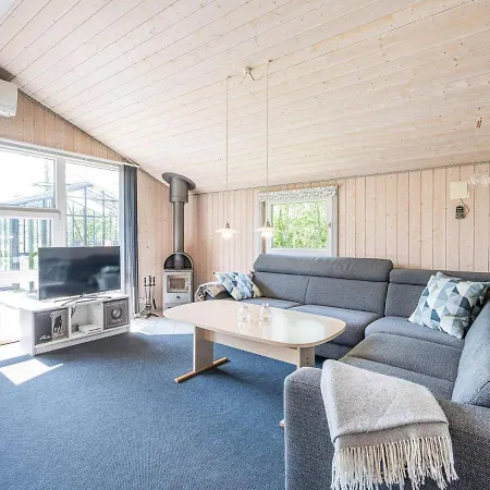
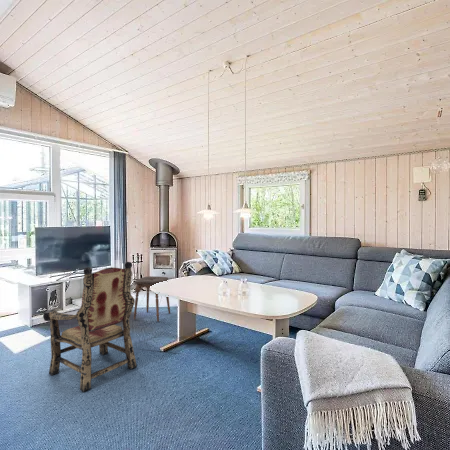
+ stool (155, 296)
+ armchair (93, 316)
